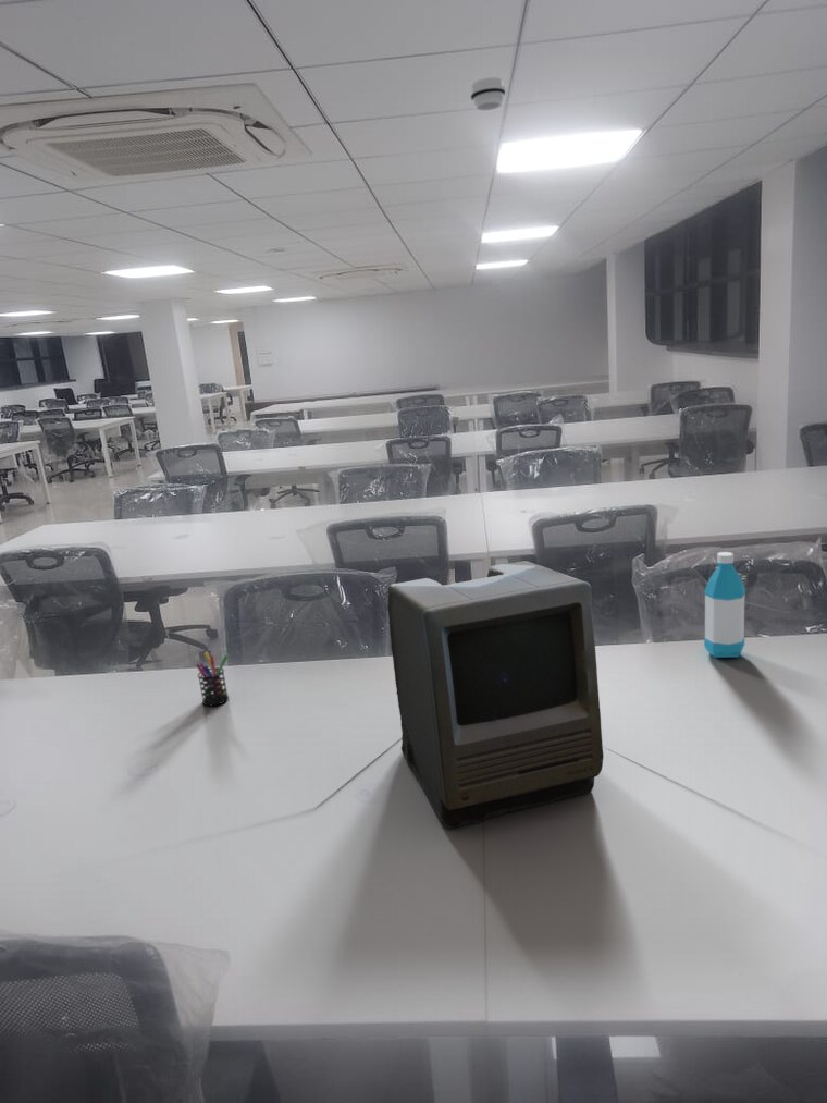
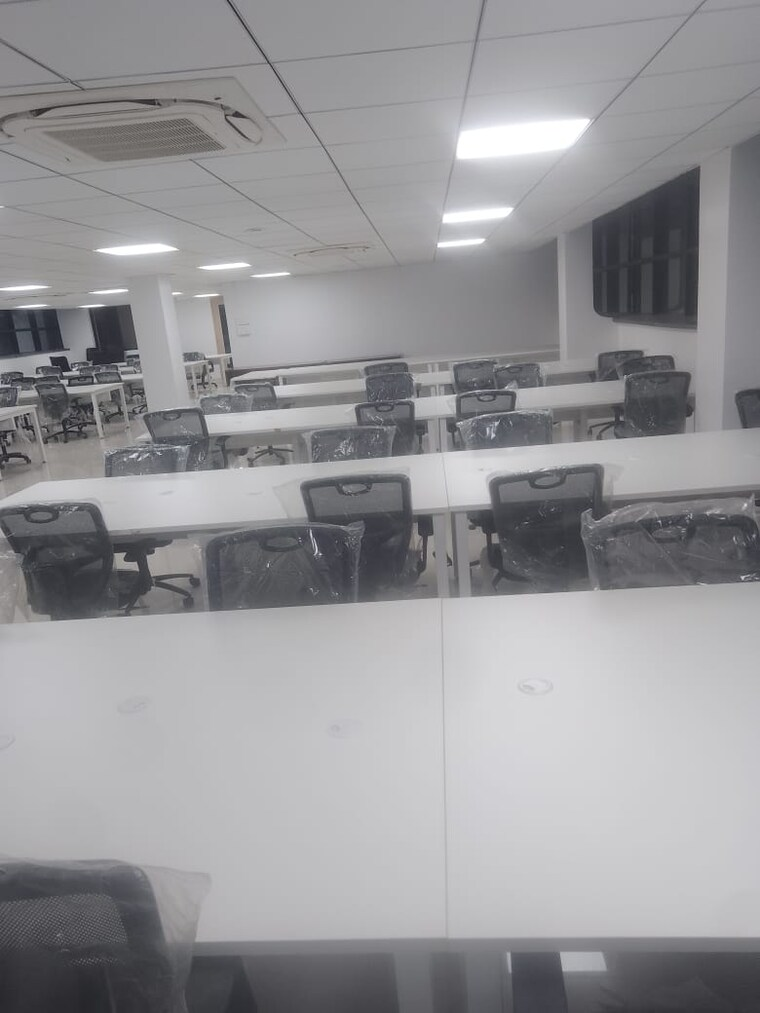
- pen holder (214, 675)
- monitor (487, 677)
- water bottle (725, 604)
- smoke detector (487, 95)
